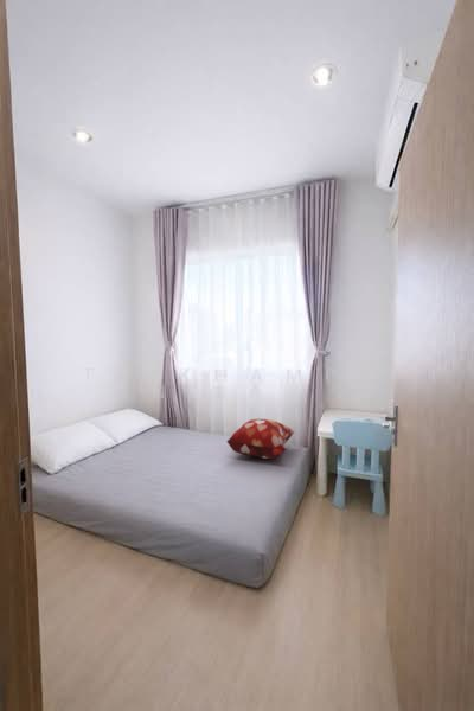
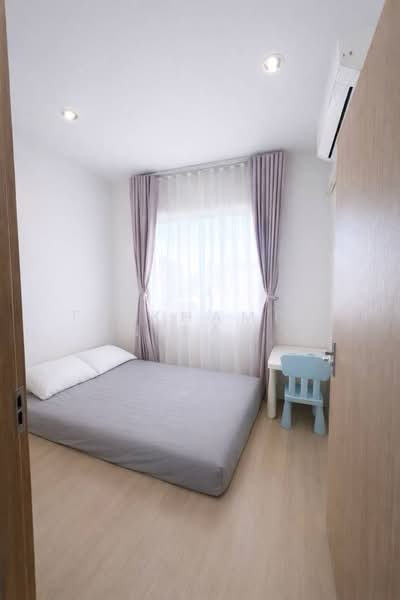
- decorative pillow (262, 436)
